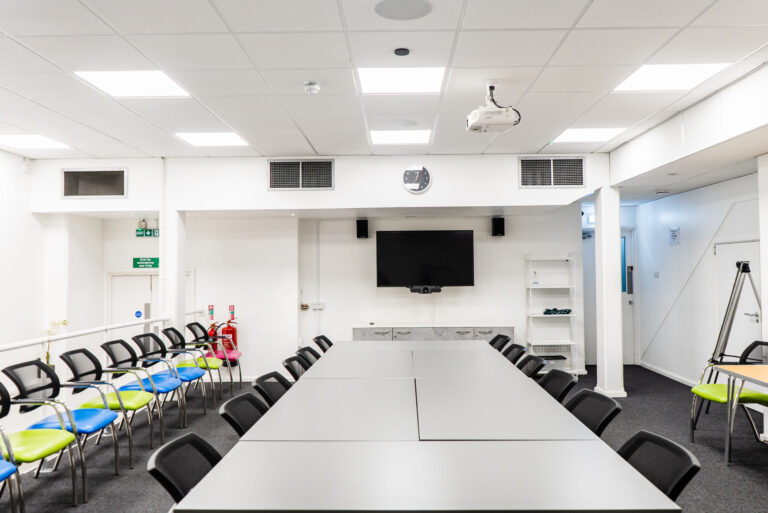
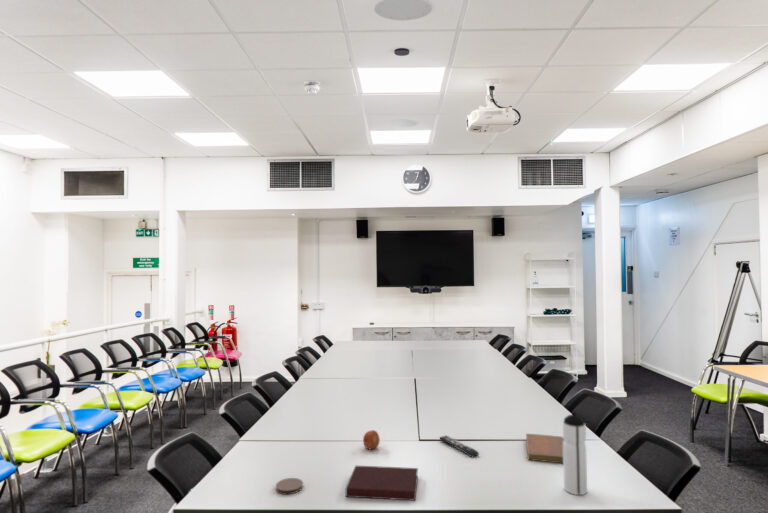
+ water bottle (574, 451)
+ coaster (289, 485)
+ notebook (383, 482)
+ fruit (371, 439)
+ notebook (546, 447)
+ remote control (458, 445)
